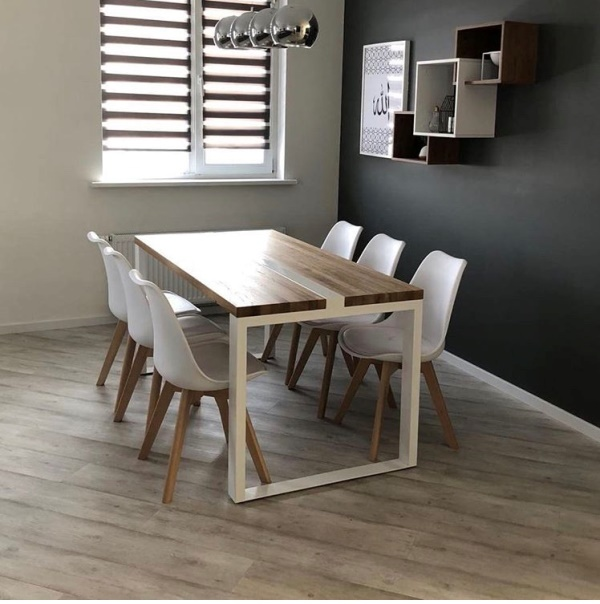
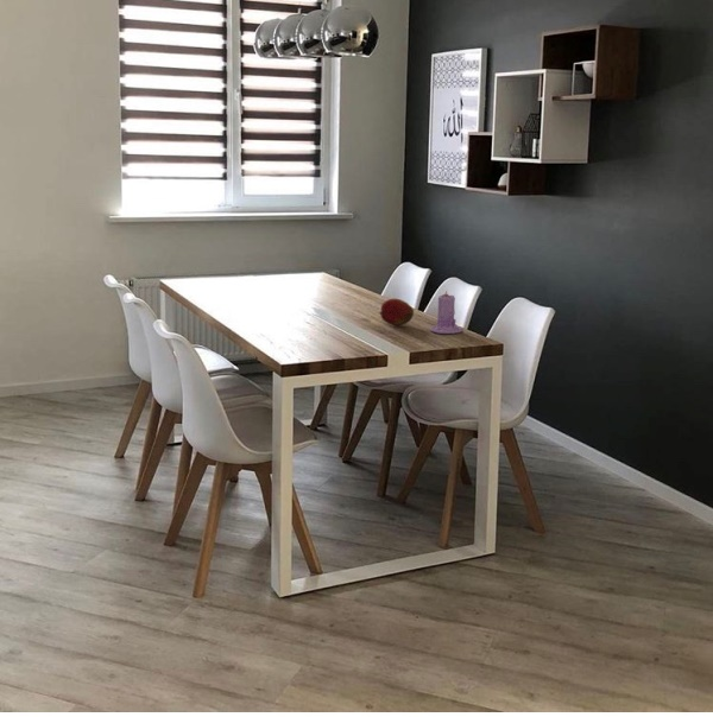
+ candle (446, 310)
+ fruit (396, 311)
